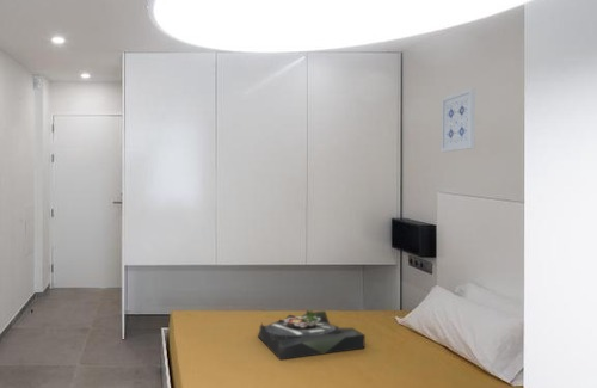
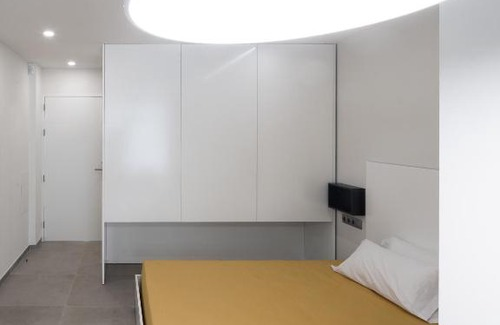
- wall art (456, 122)
- serving tray (304, 324)
